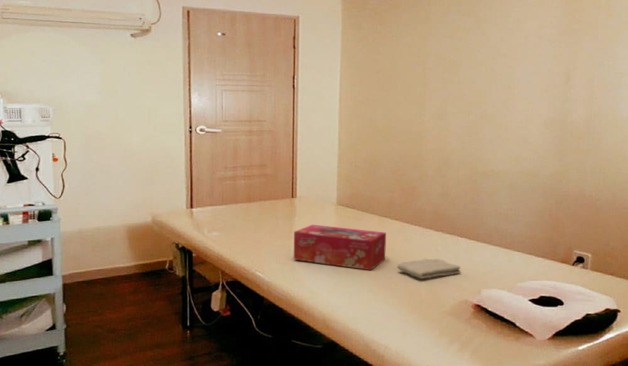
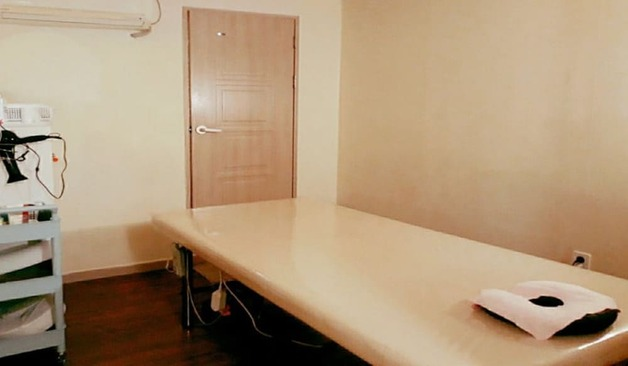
- washcloth (429, 267)
- tissue box (339, 245)
